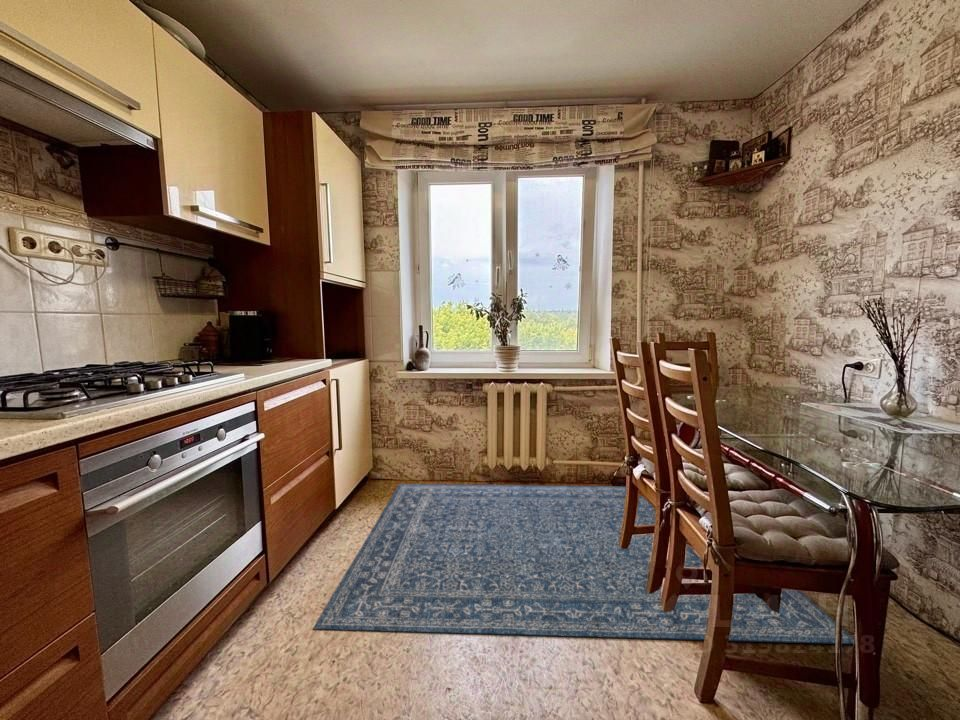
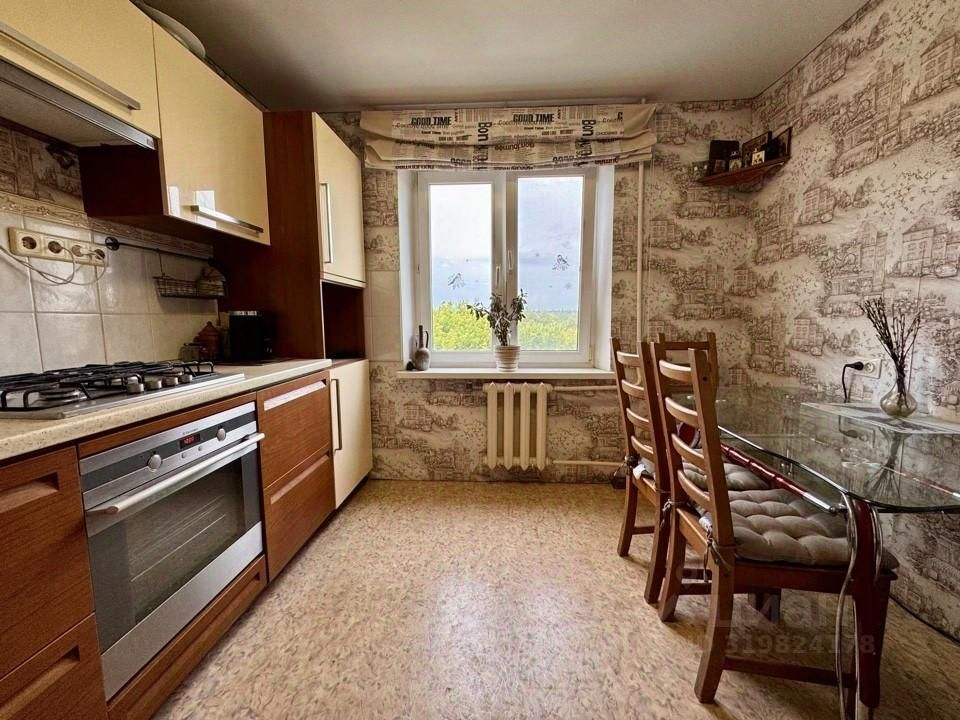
- rug (552, 537)
